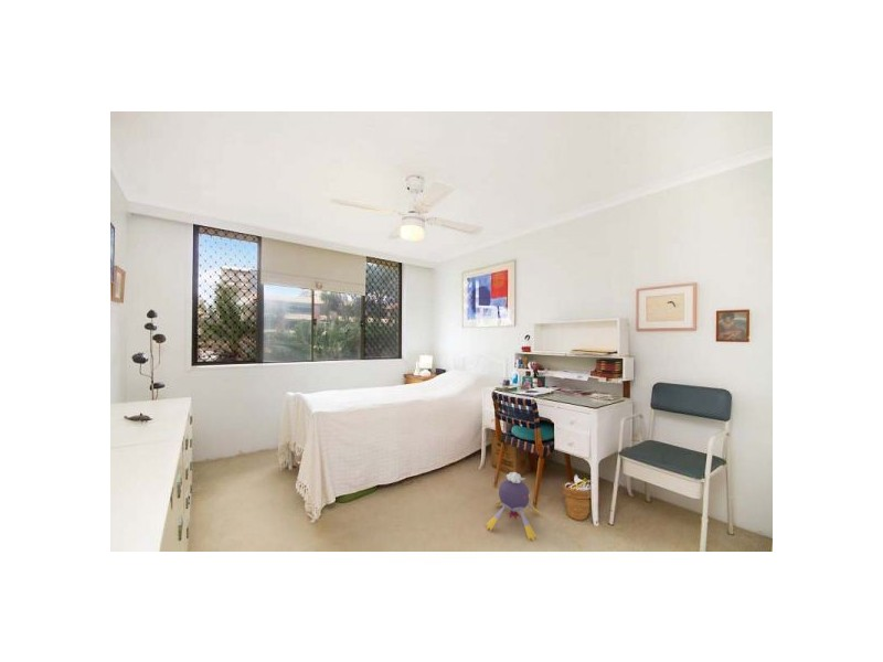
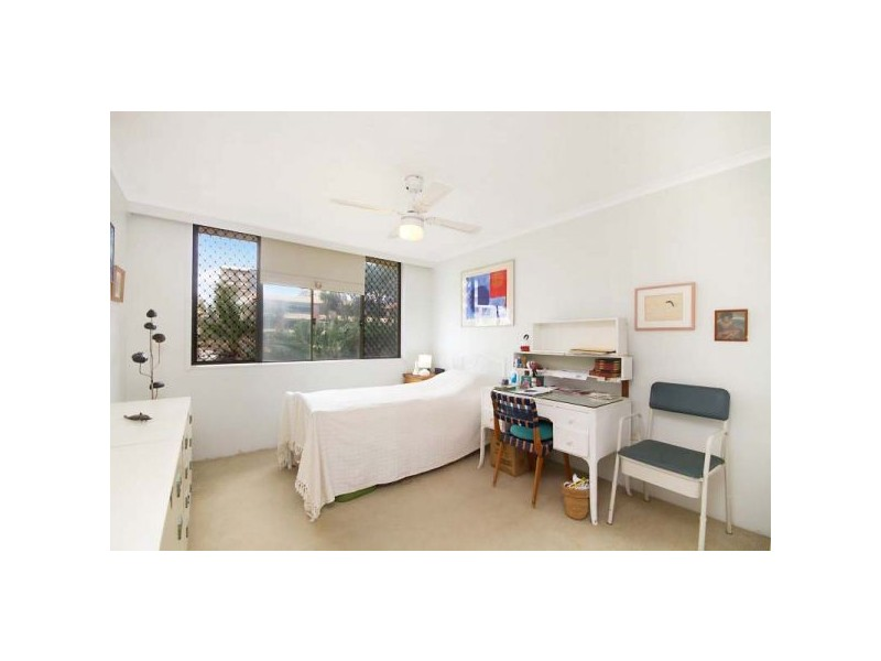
- plush toy (513, 496)
